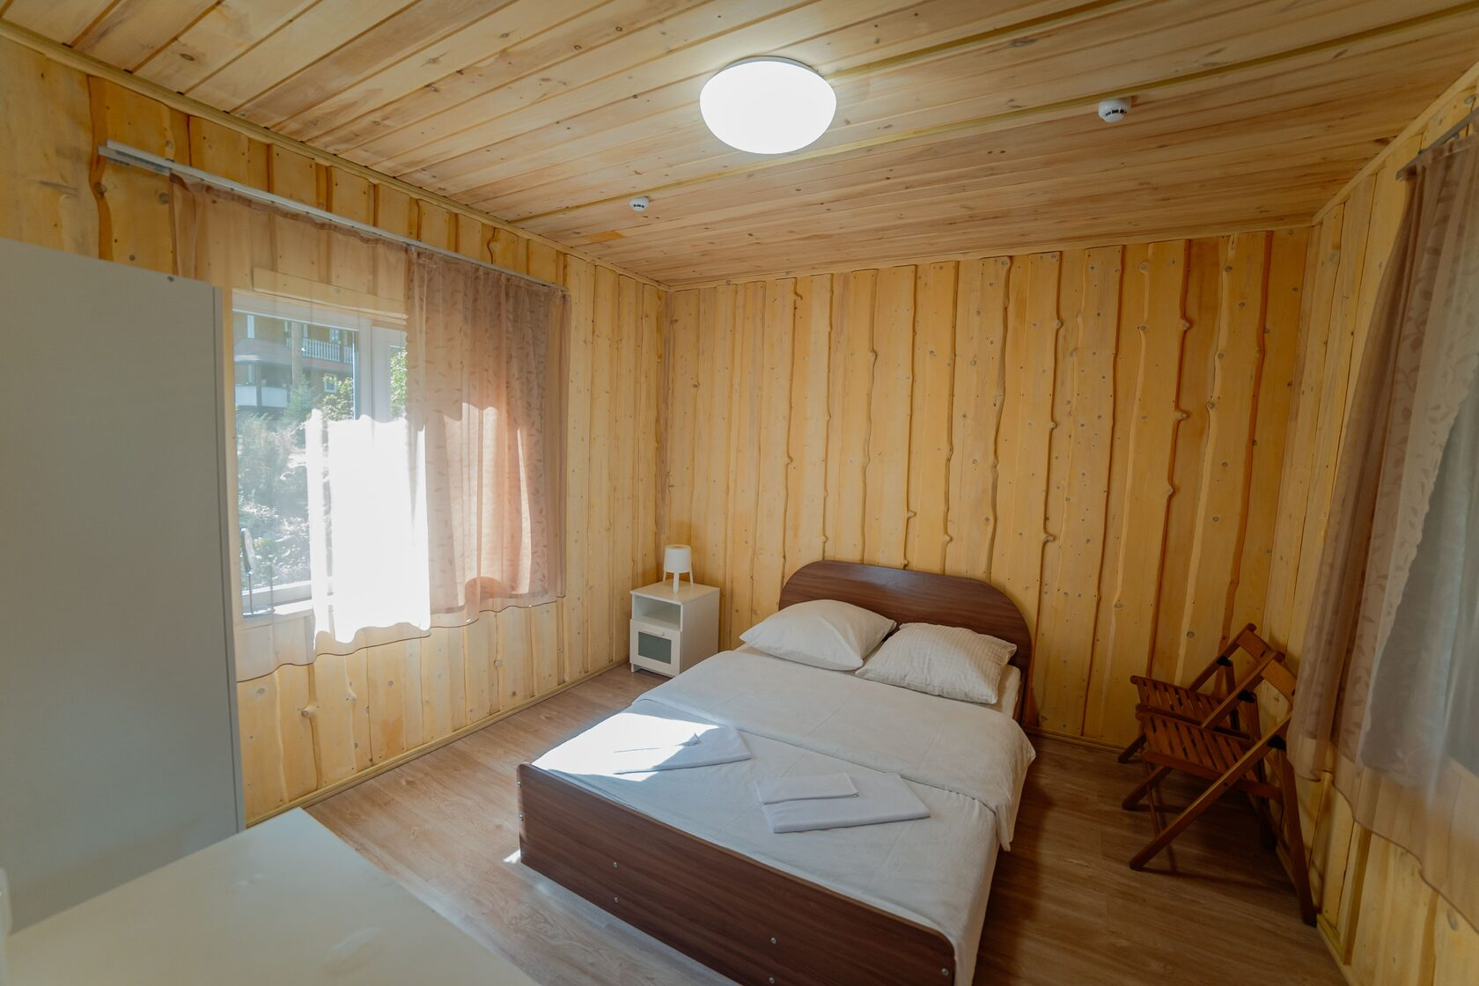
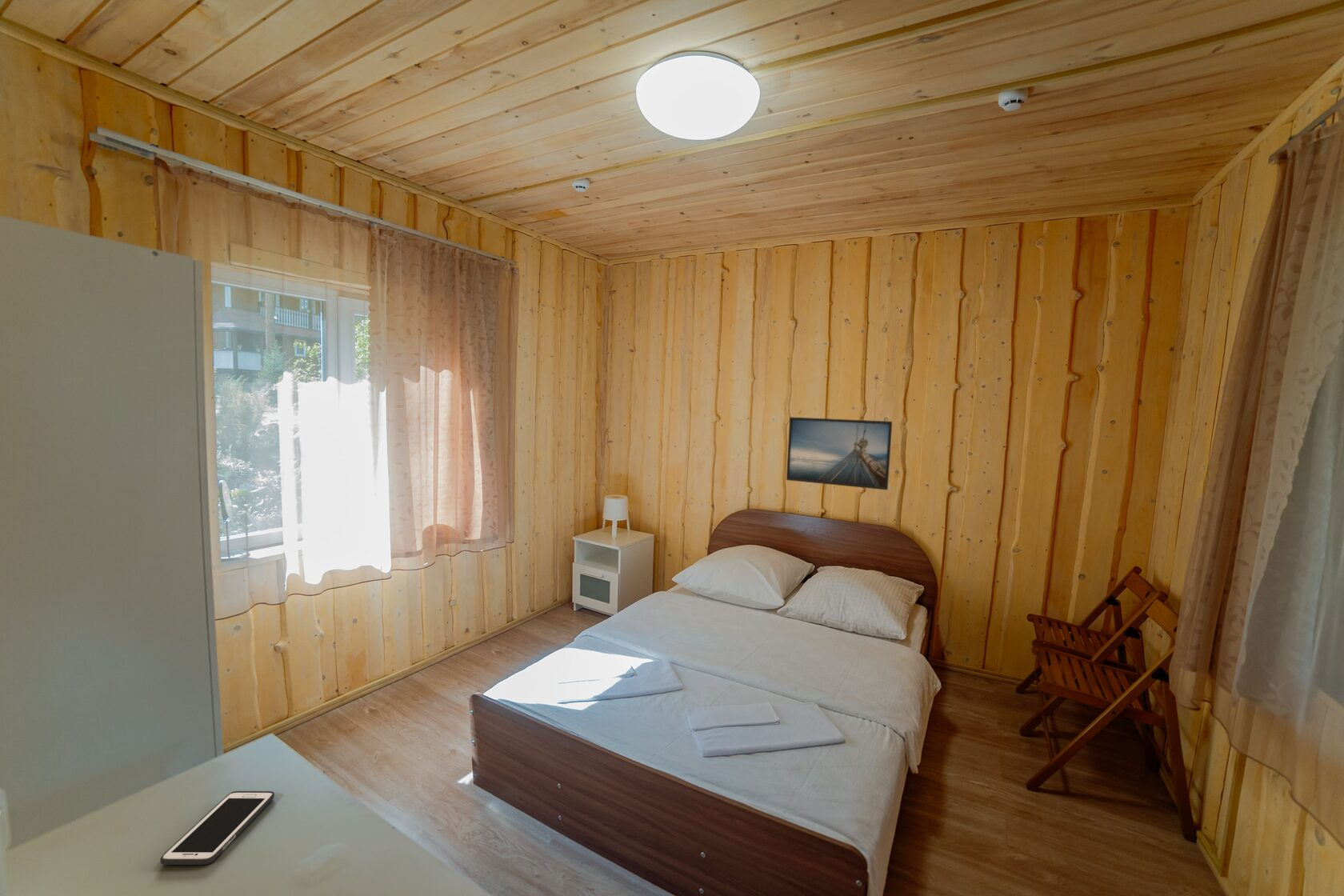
+ cell phone (222, 825)
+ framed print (837, 452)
